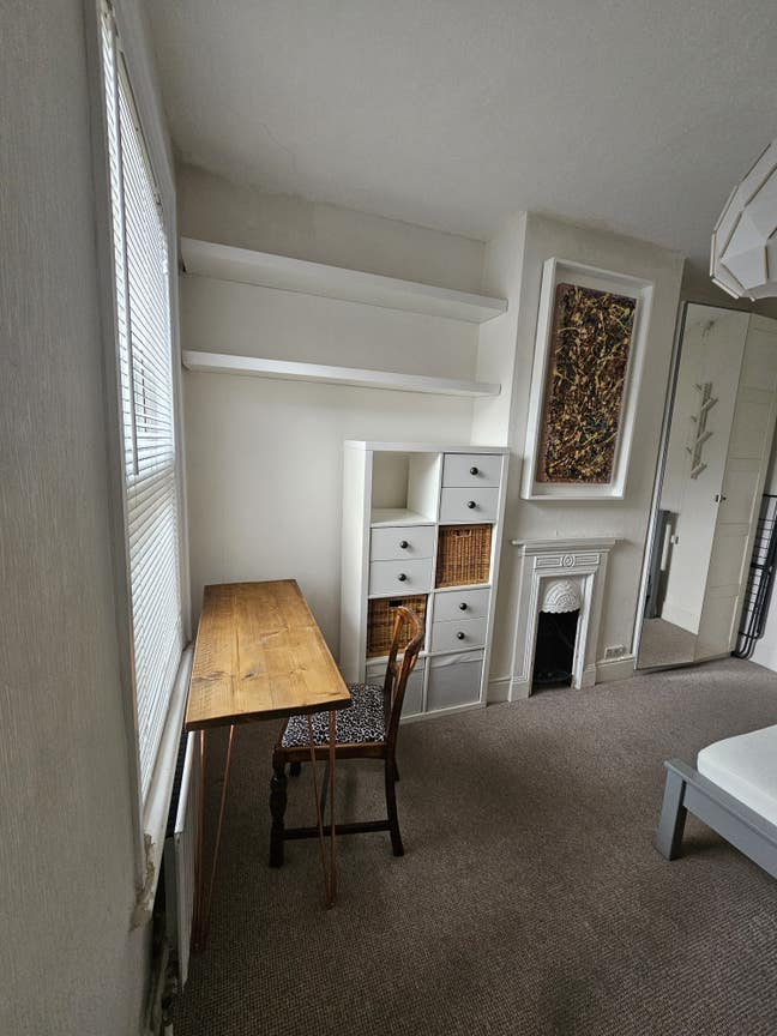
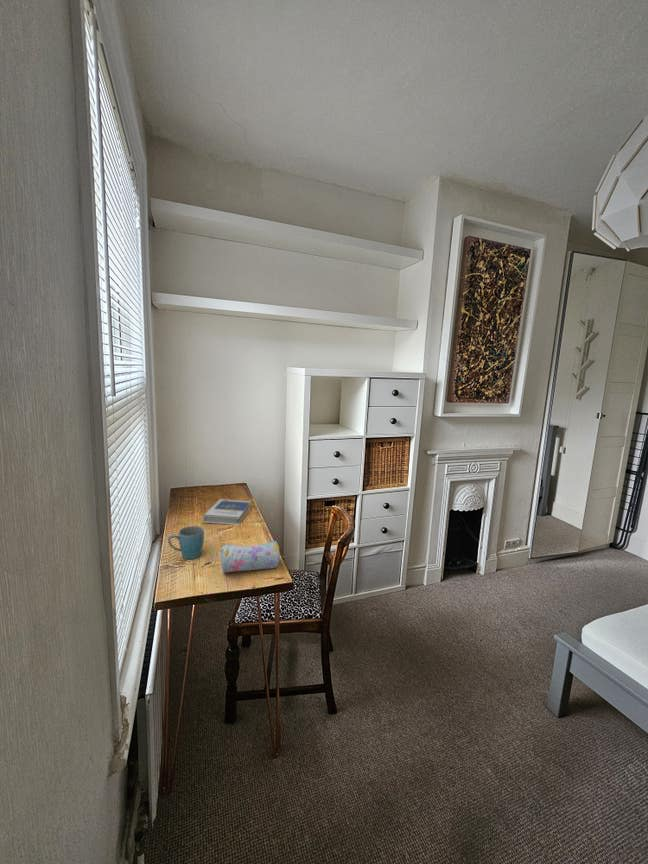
+ hardback book (228, 511)
+ pencil case (250, 556)
+ mug (186, 543)
